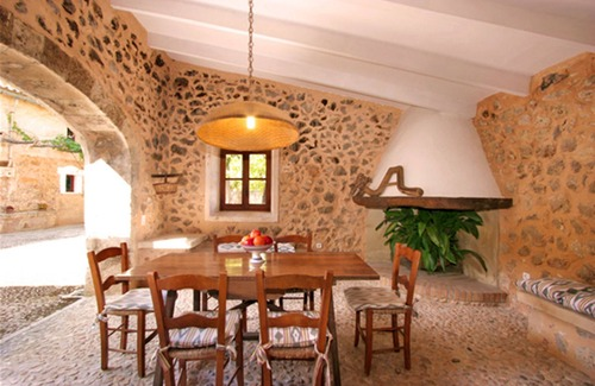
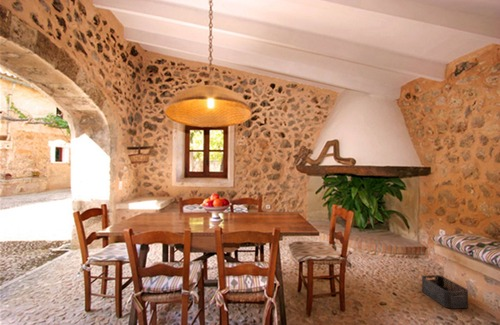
+ storage bin (443, 290)
